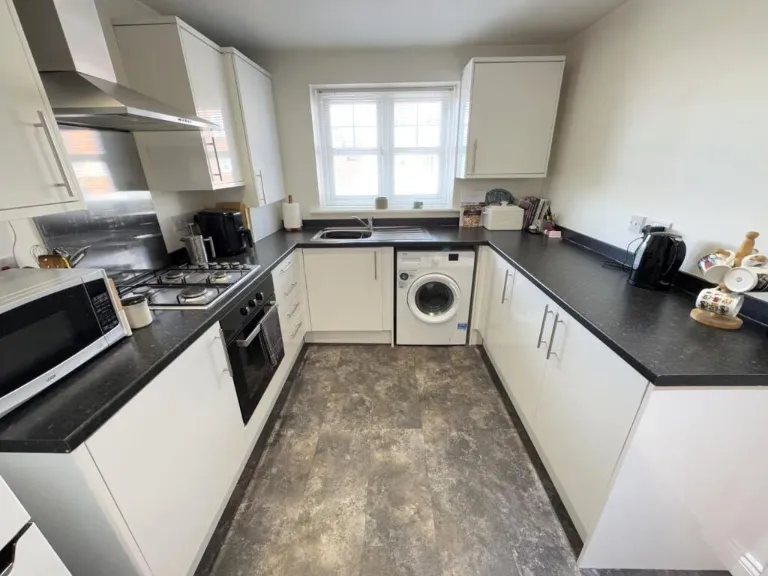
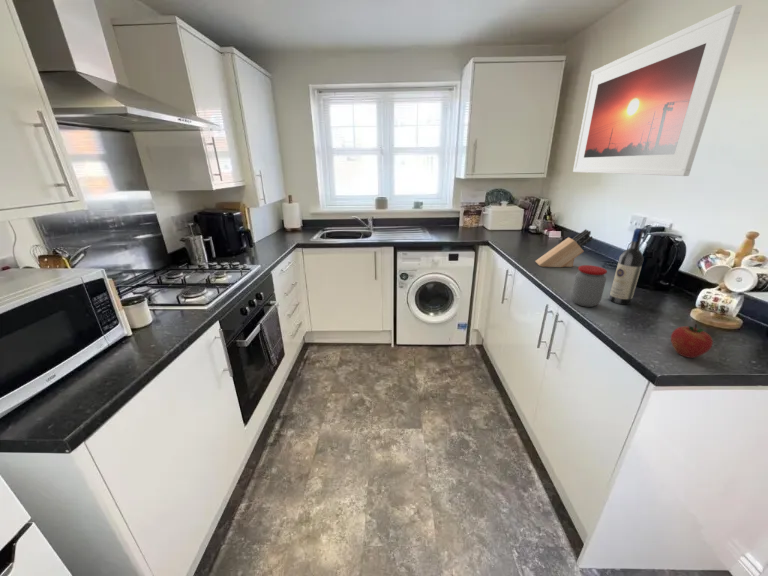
+ jar (588, 286)
+ wine bottle (629, 266)
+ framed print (631, 114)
+ apple (691, 339)
+ knife block (563, 247)
